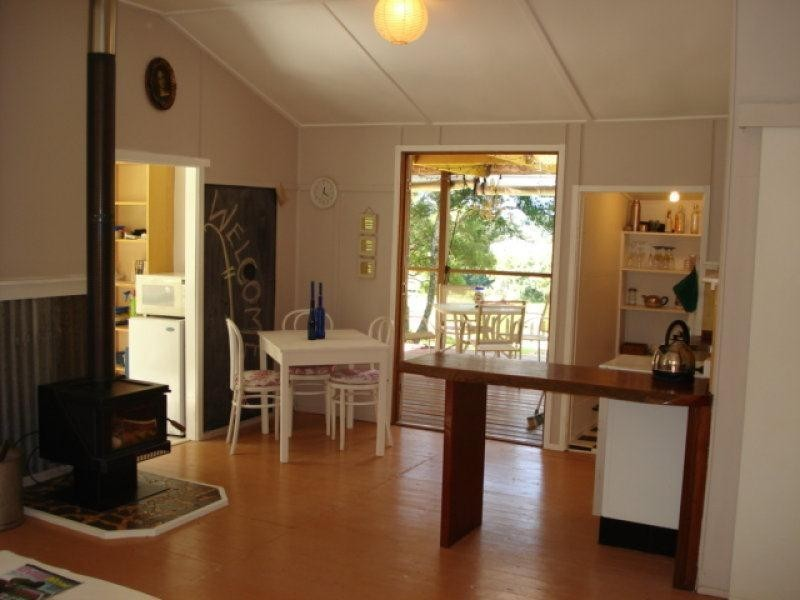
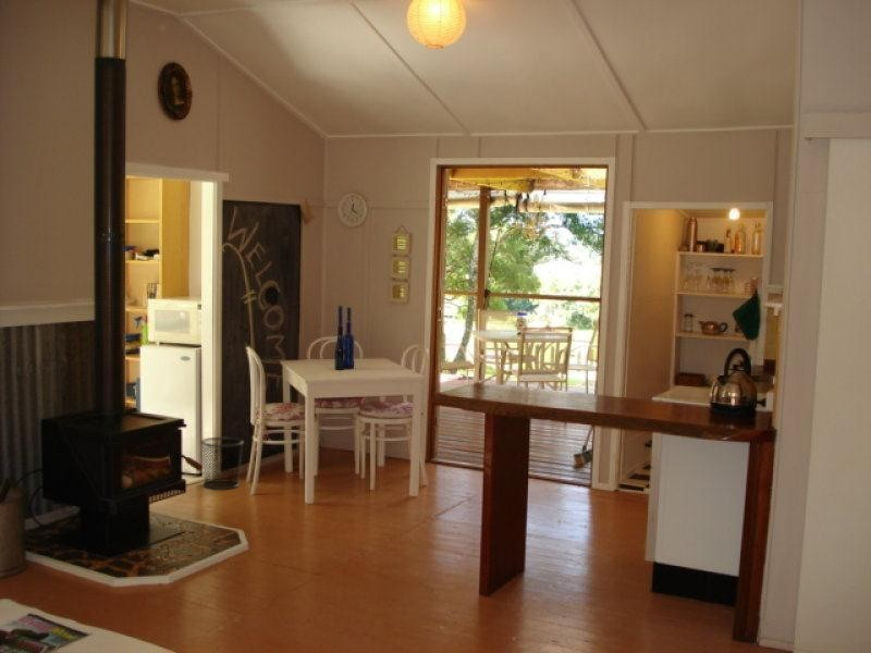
+ waste bin (221, 463)
